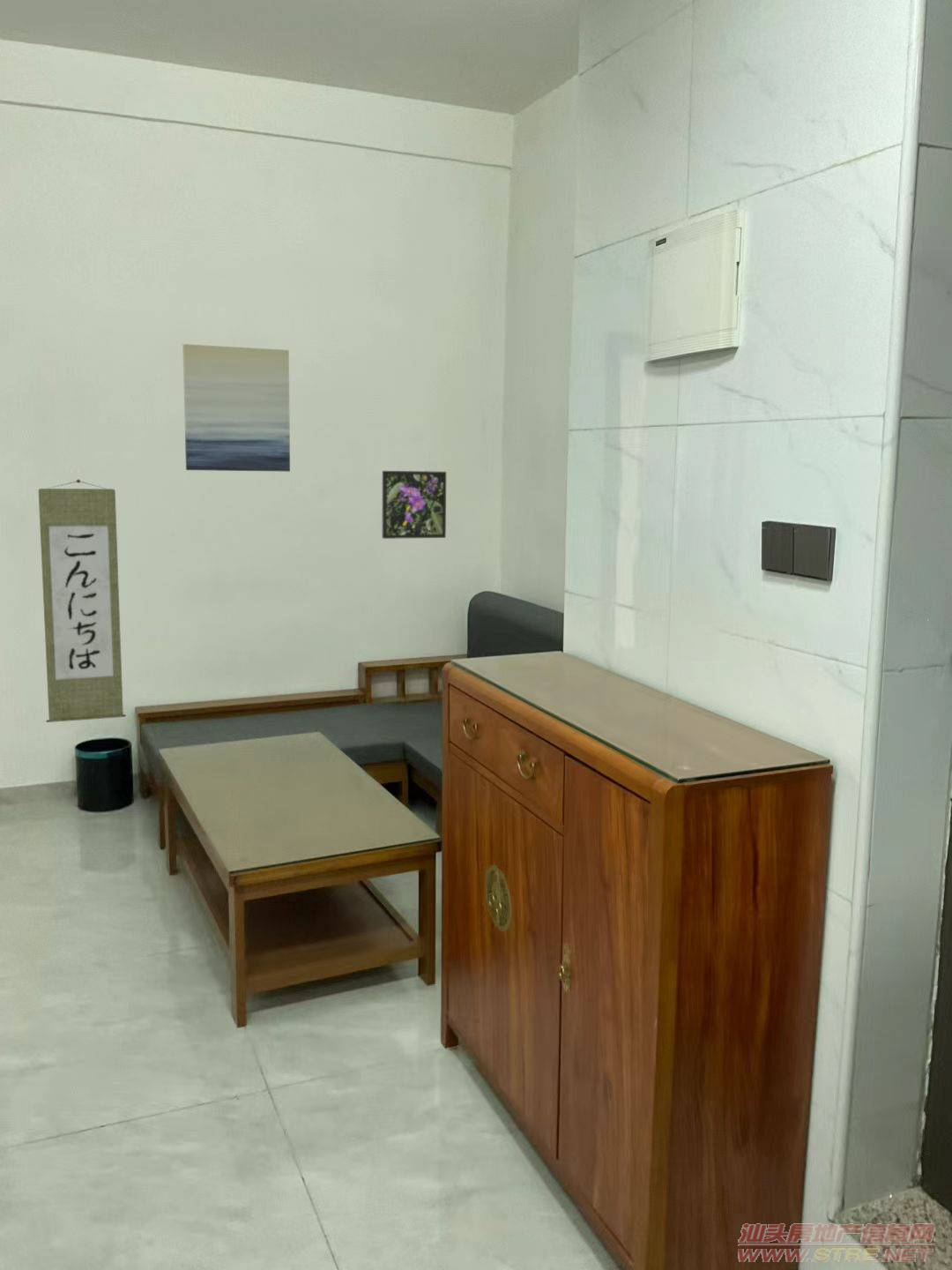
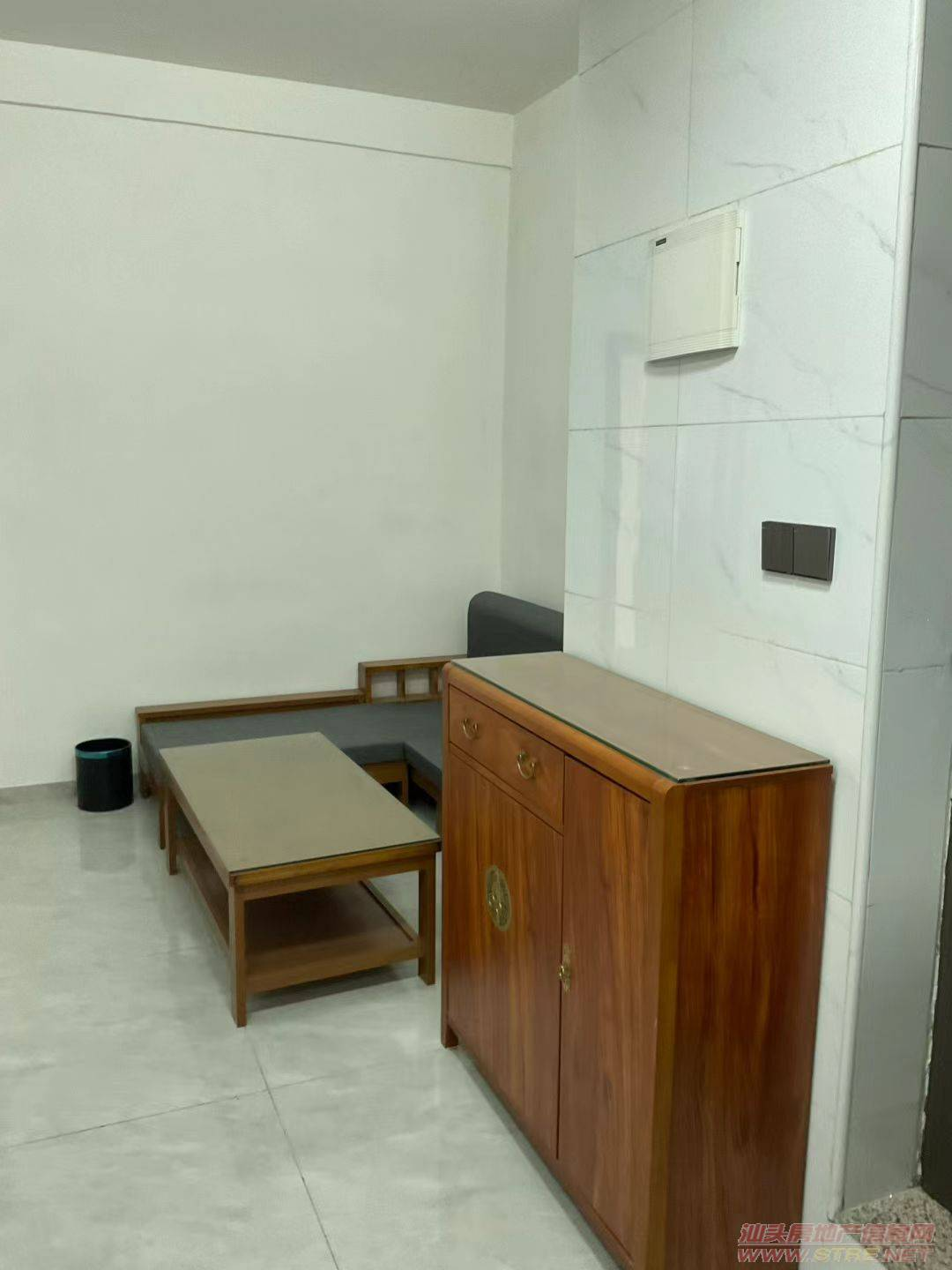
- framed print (414, 504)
- wall scroll (81, 601)
- wall art (237, 409)
